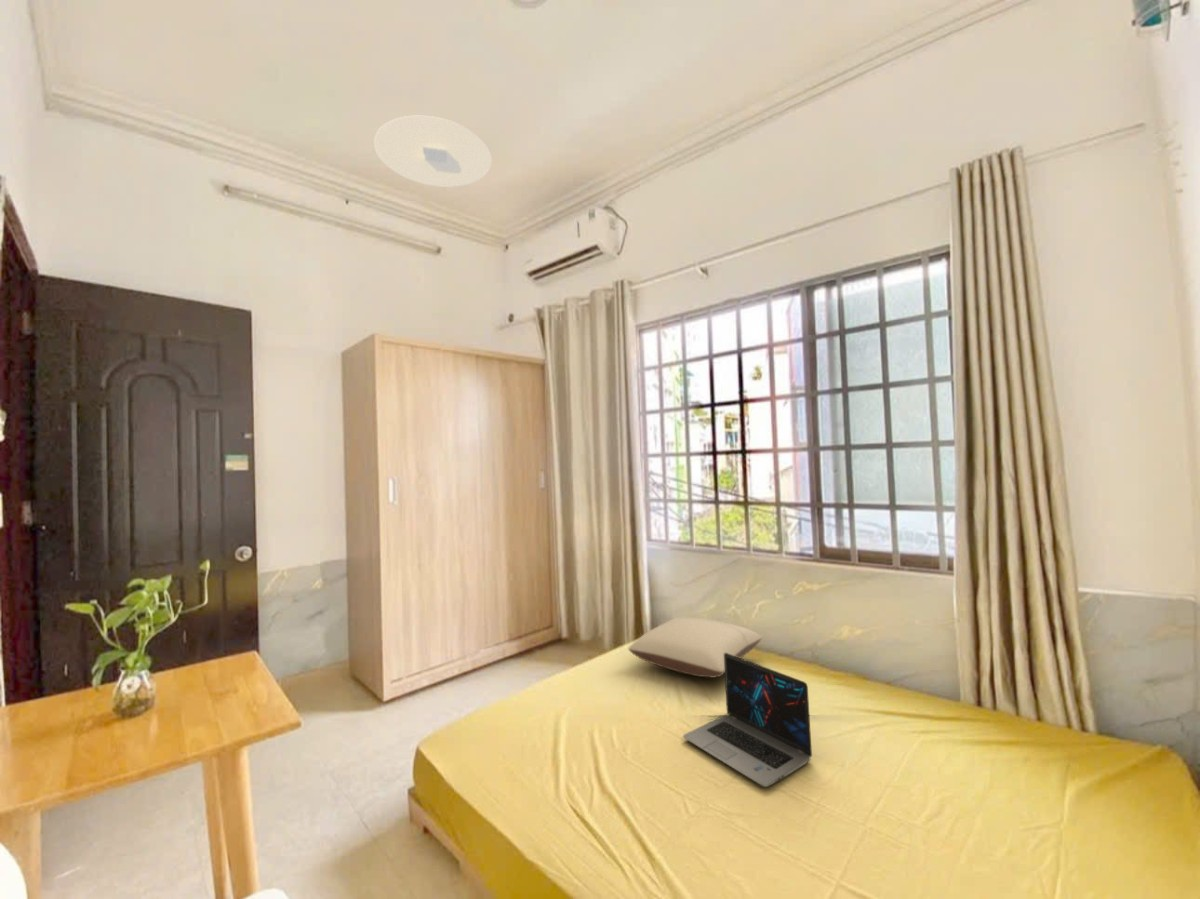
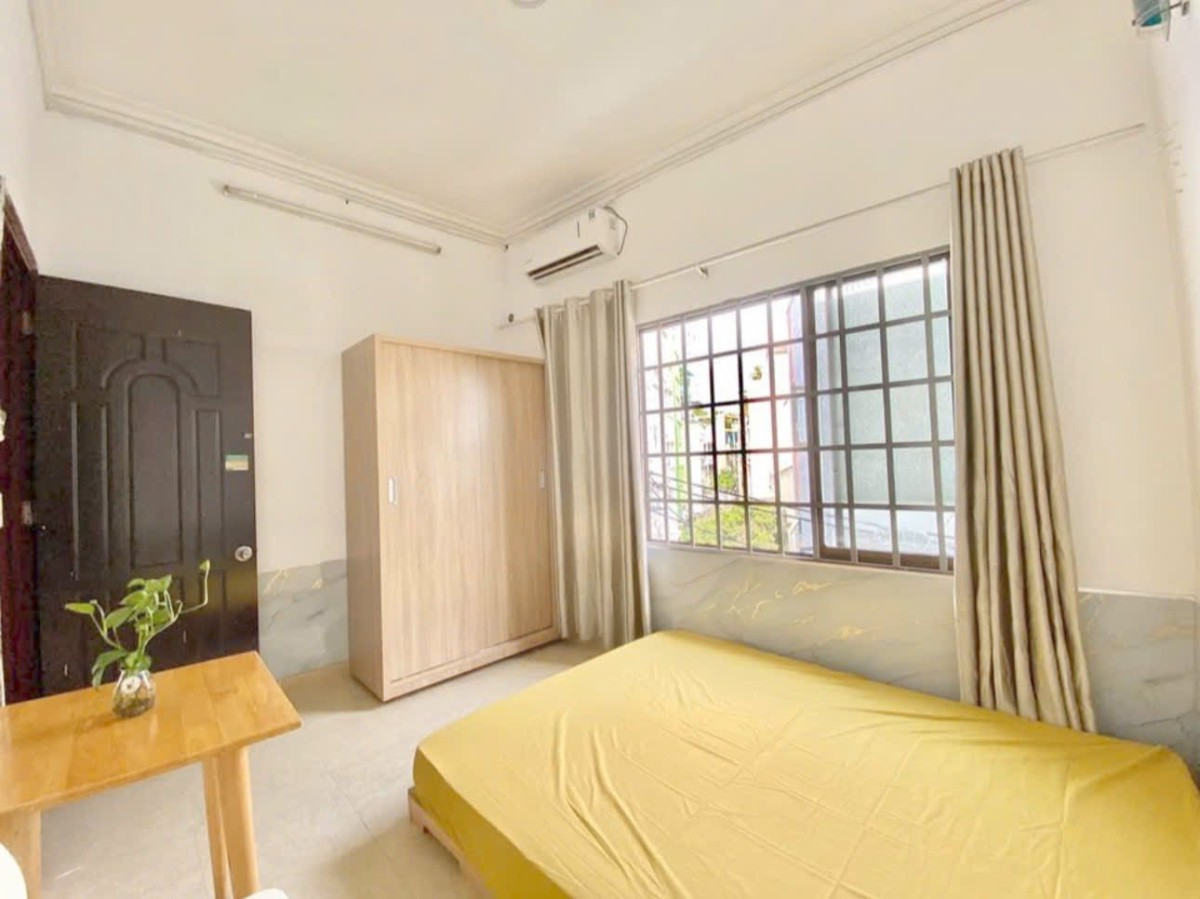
- laptop (742, 713)
- ceiling light (434, 150)
- pillow (696, 644)
